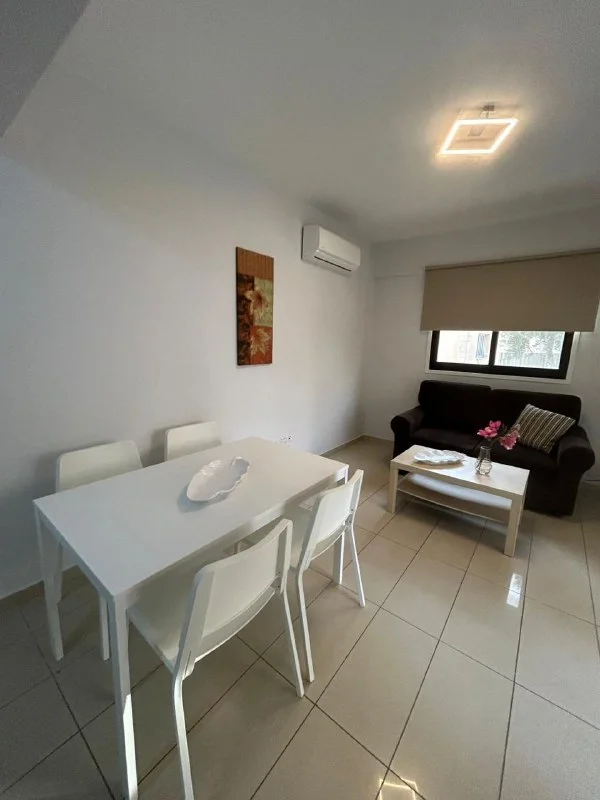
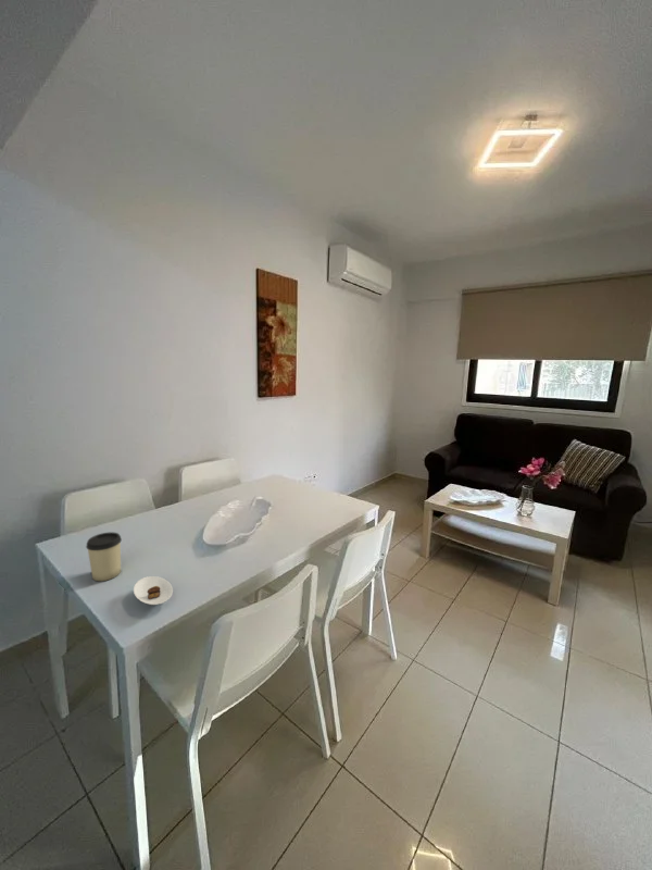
+ cup (105, 556)
+ saucer (153, 593)
